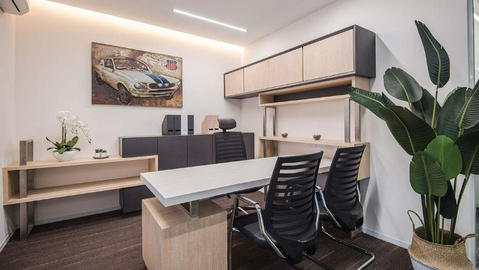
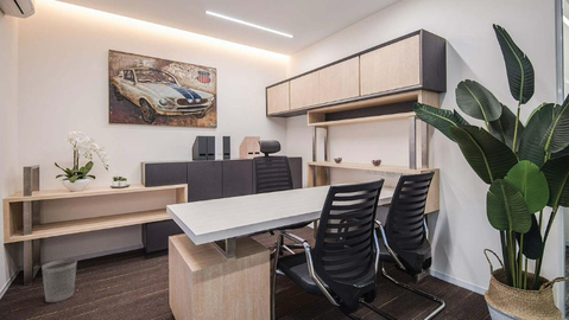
+ wastebasket (59, 280)
